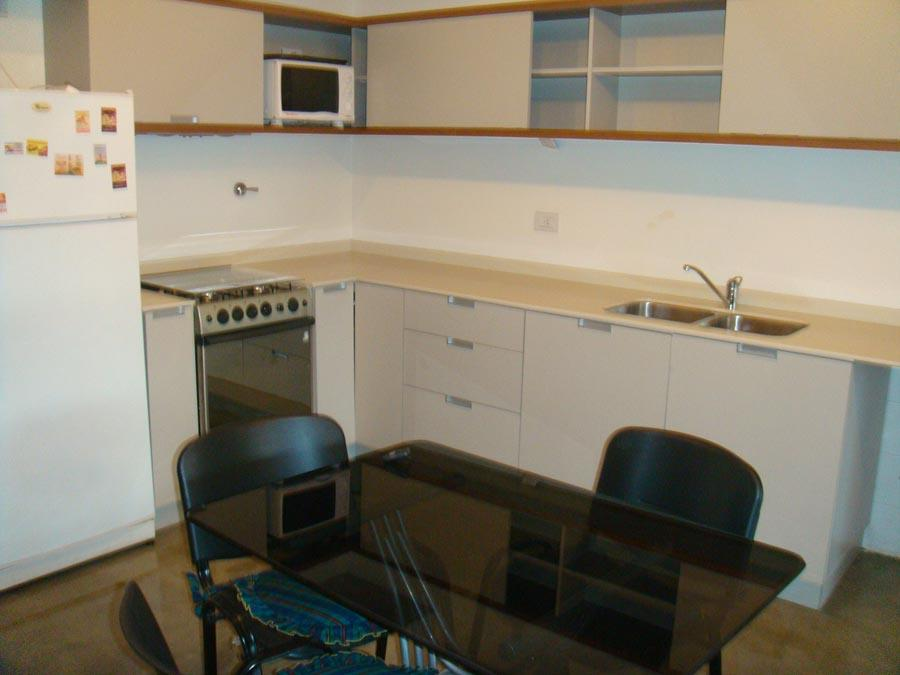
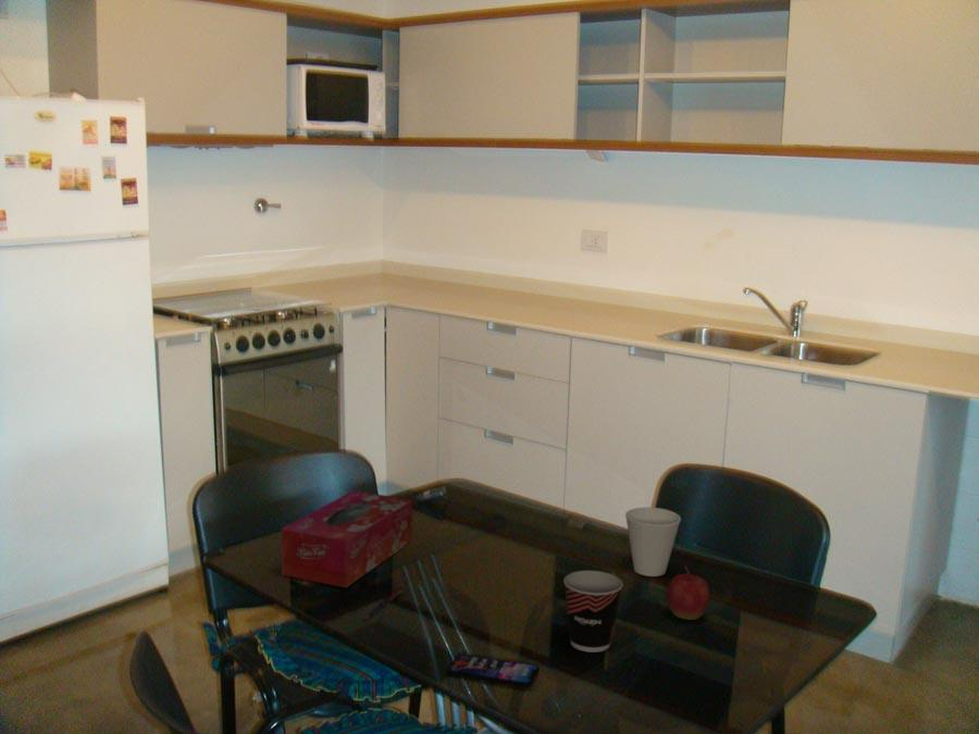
+ apple (689, 592)
+ tissue box (349, 535)
+ smartphone (493, 670)
+ cup (650, 543)
+ cup (591, 612)
+ pen (383, 602)
